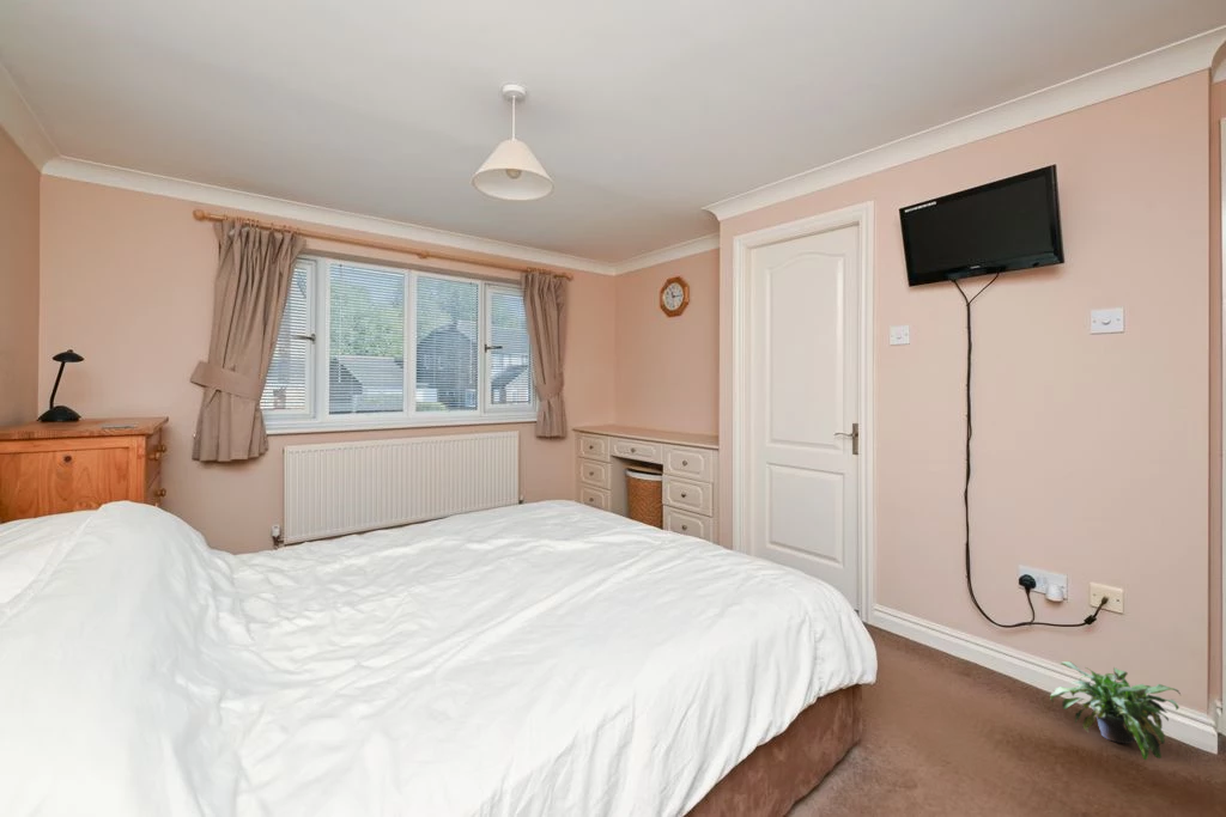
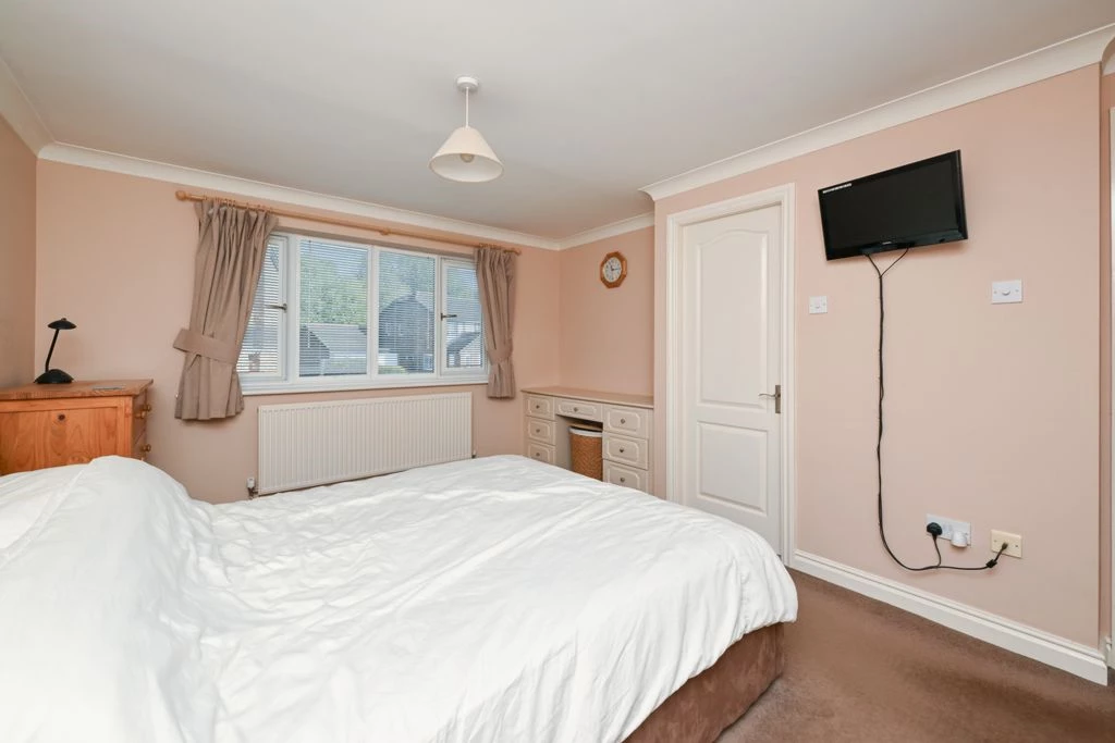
- potted plant (1112, 702)
